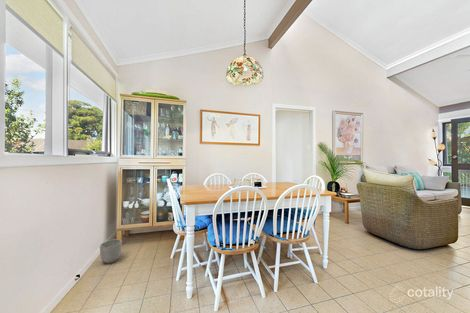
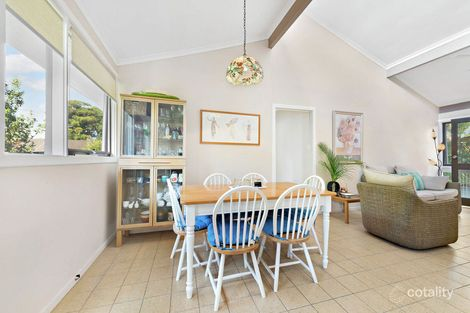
- planter (111, 252)
